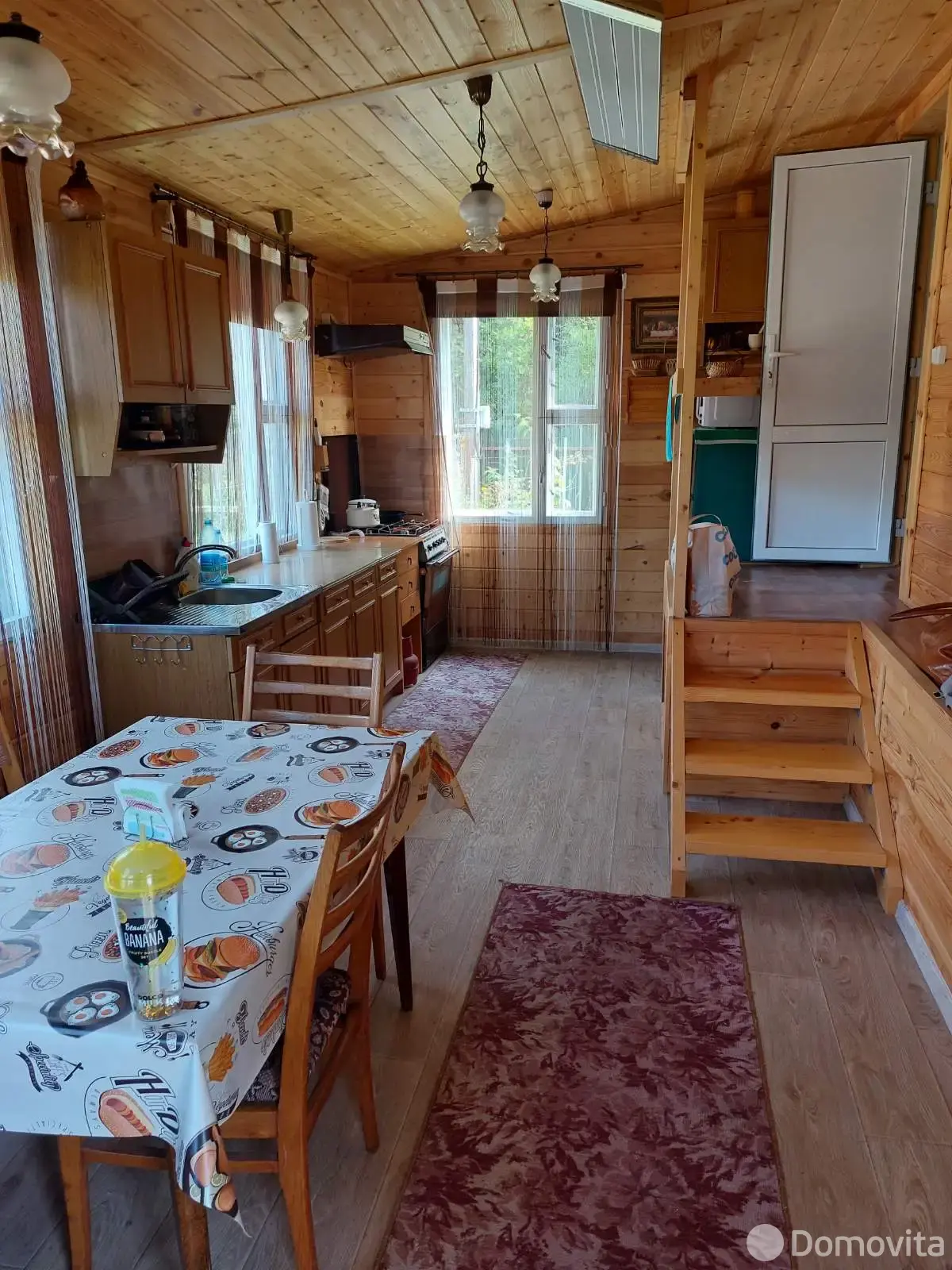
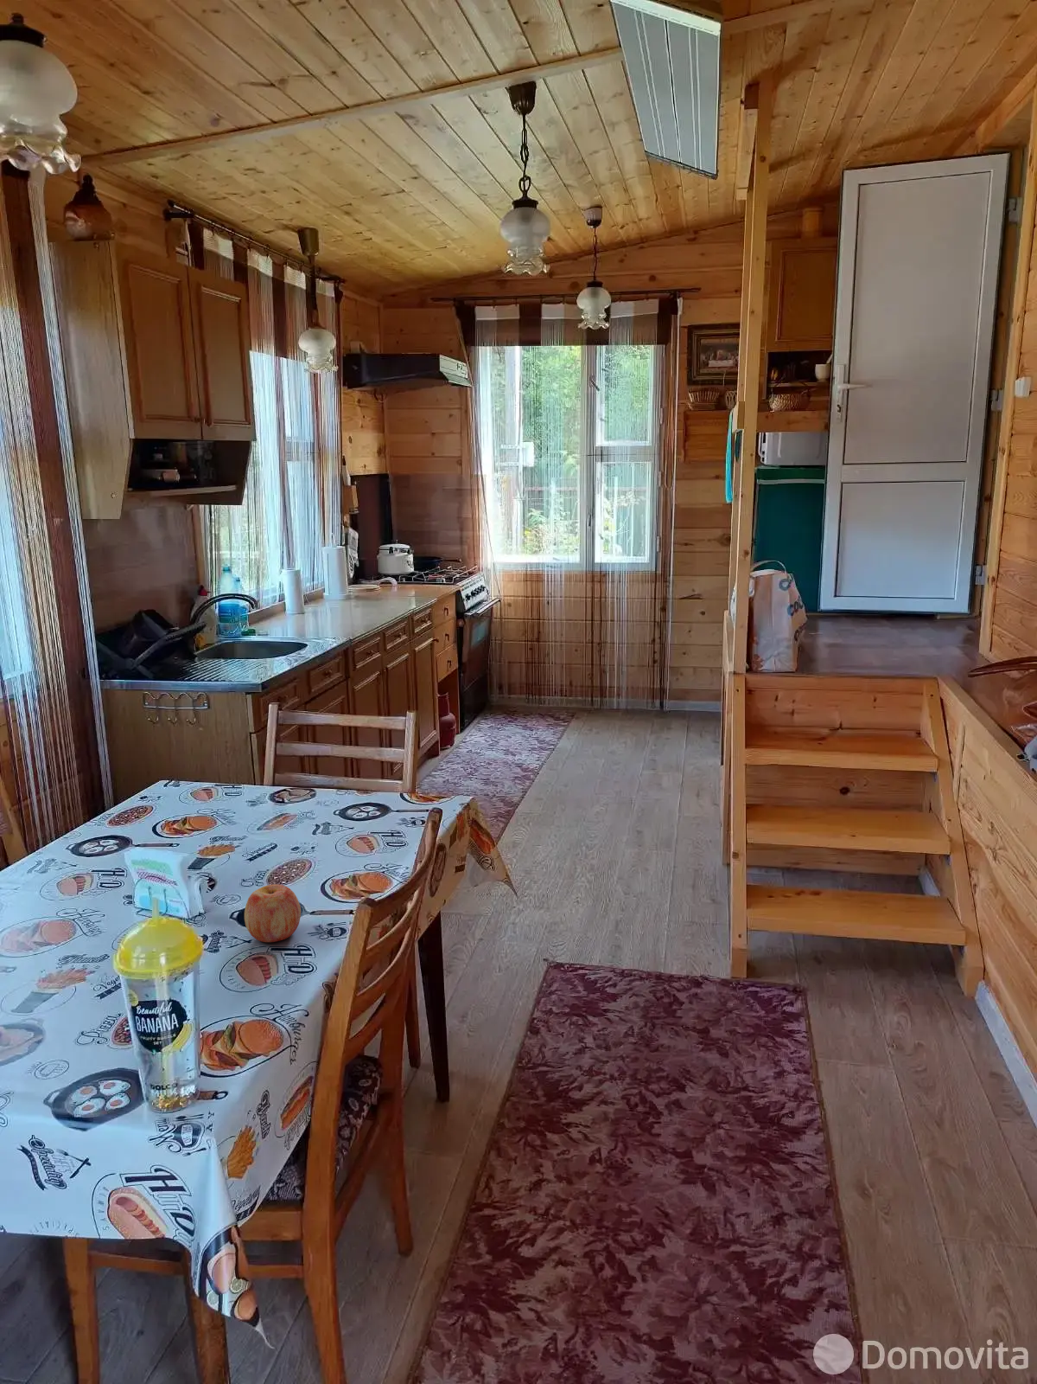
+ apple (272, 912)
